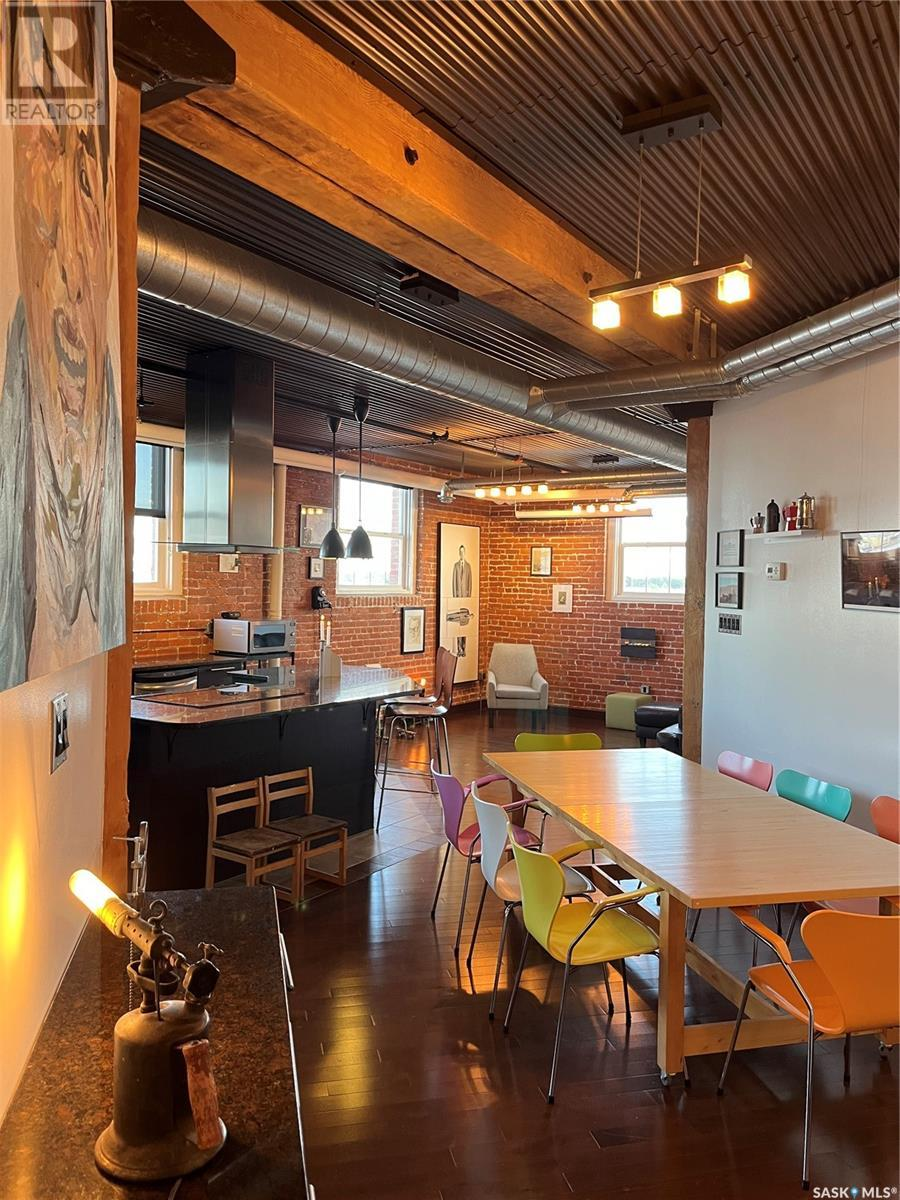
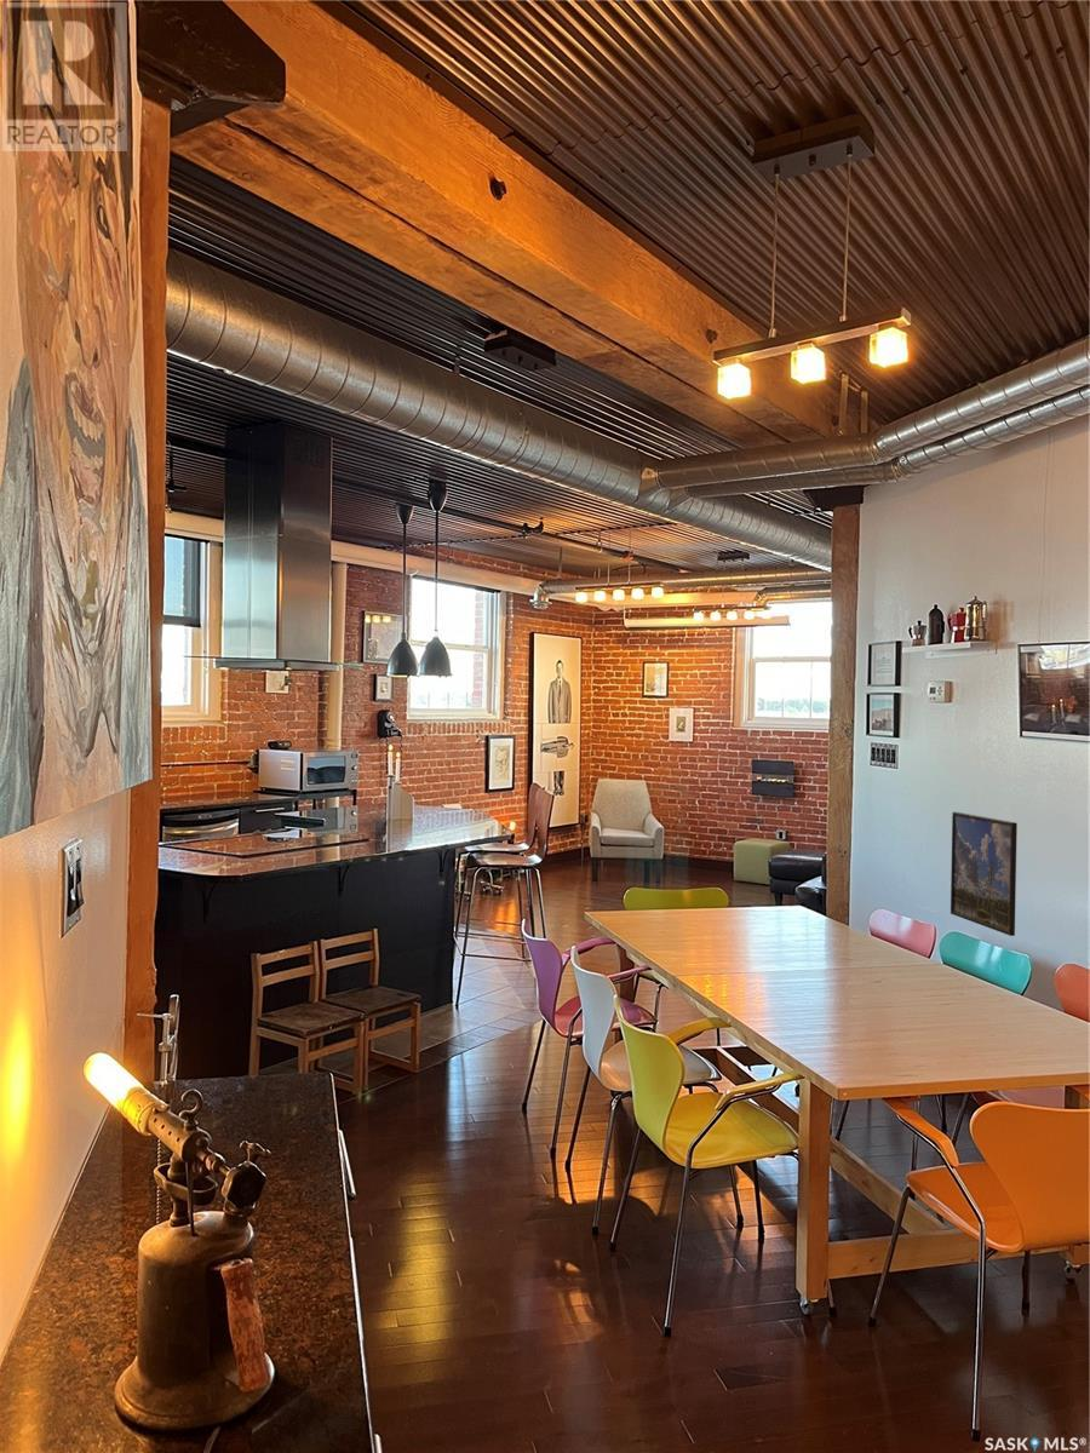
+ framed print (981, 871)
